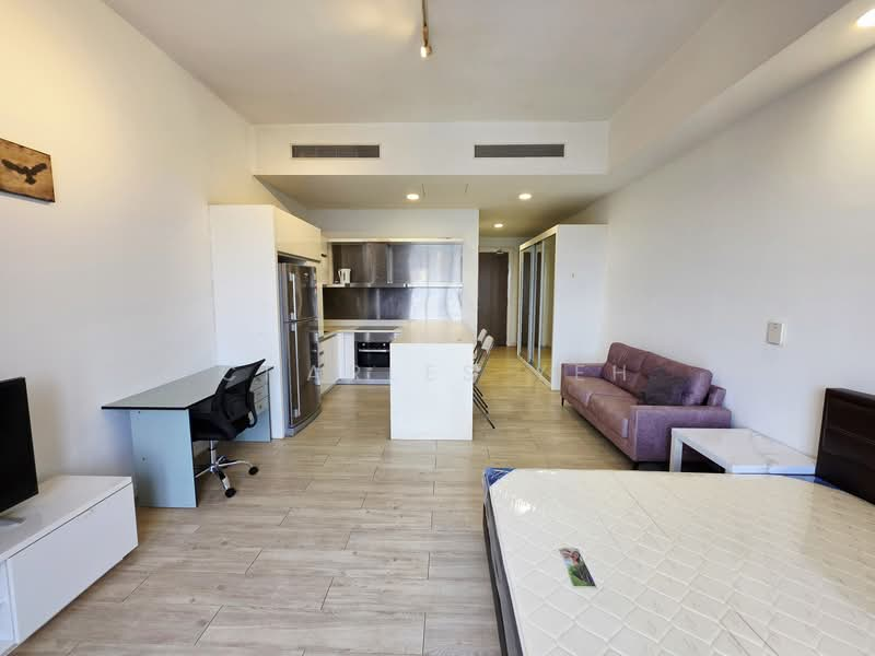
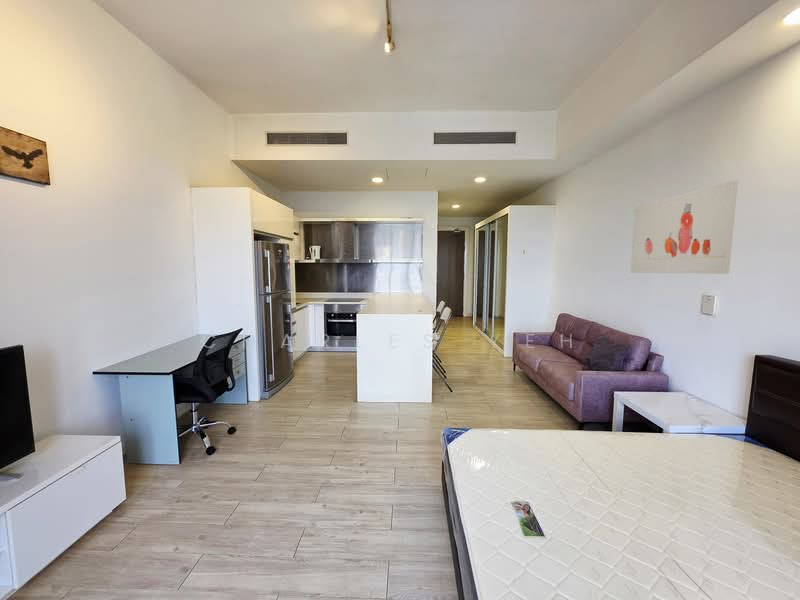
+ wall art (674, 235)
